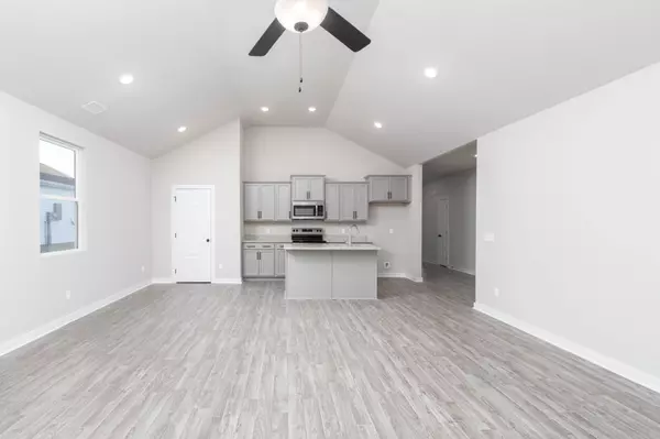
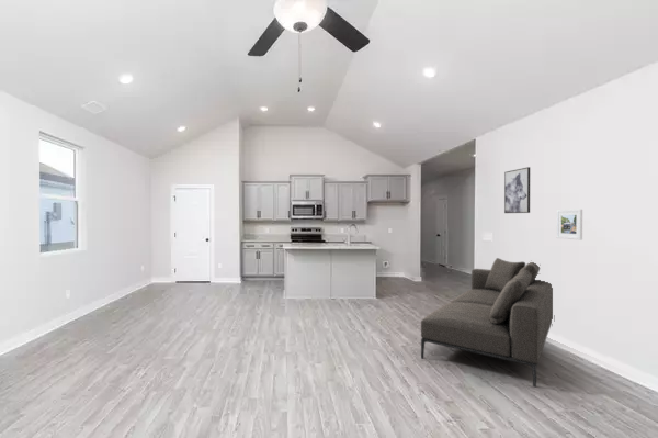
+ wall art (517, 191)
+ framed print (568, 224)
+ sofa (497, 302)
